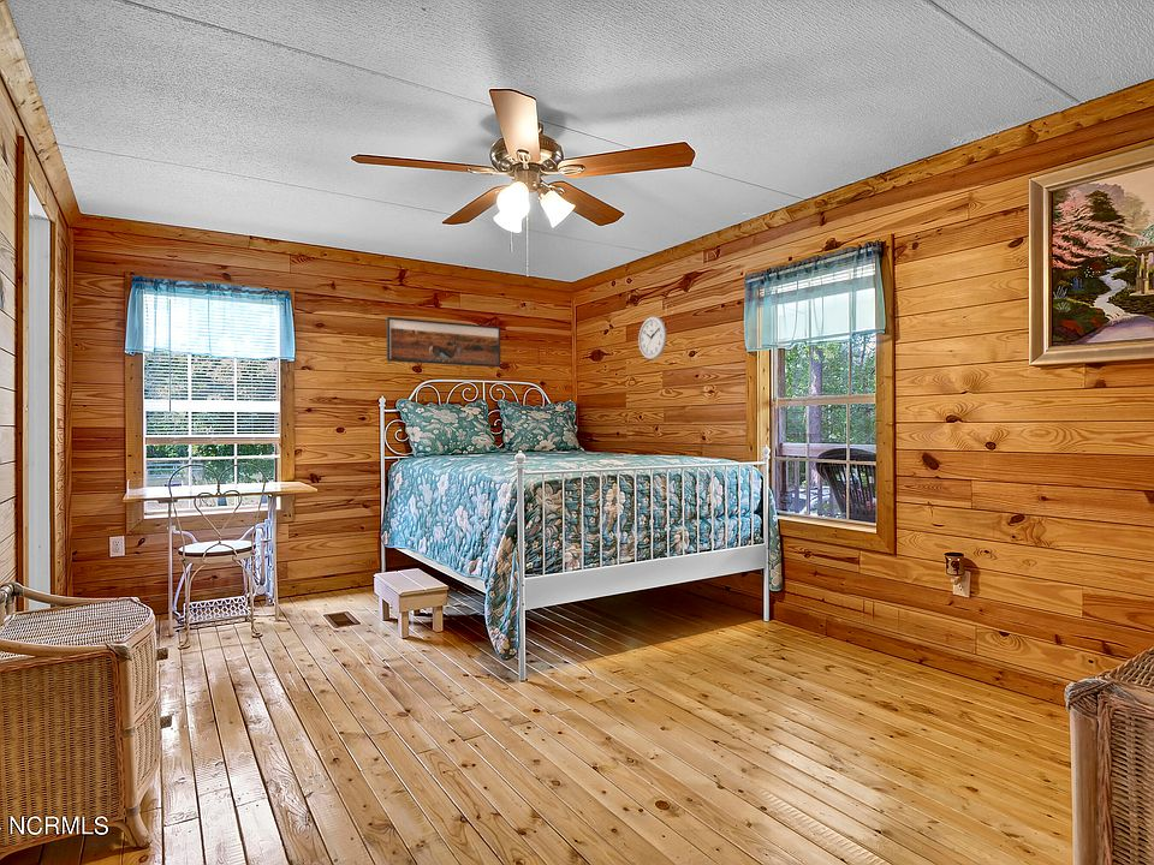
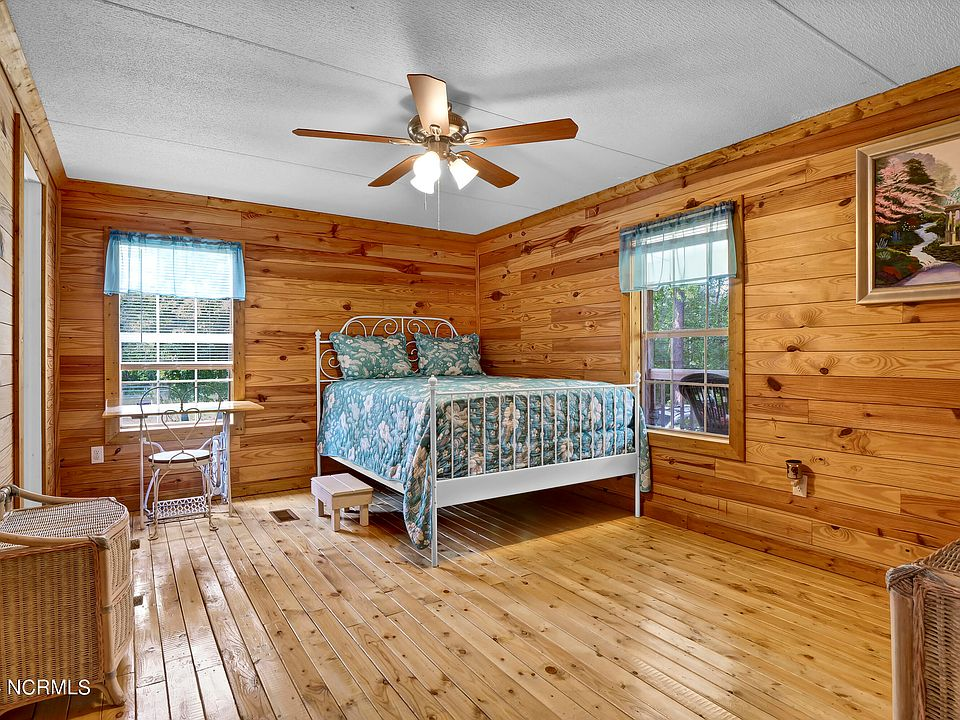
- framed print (446, 342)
- wall clock (652, 338)
